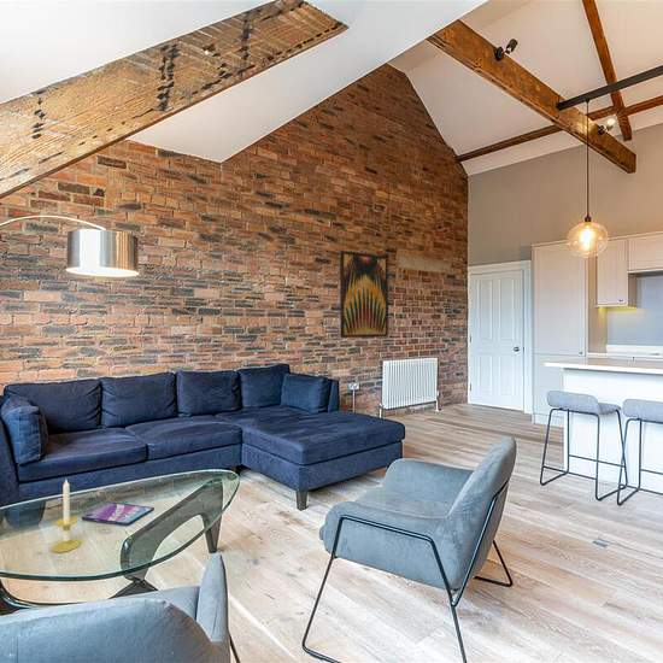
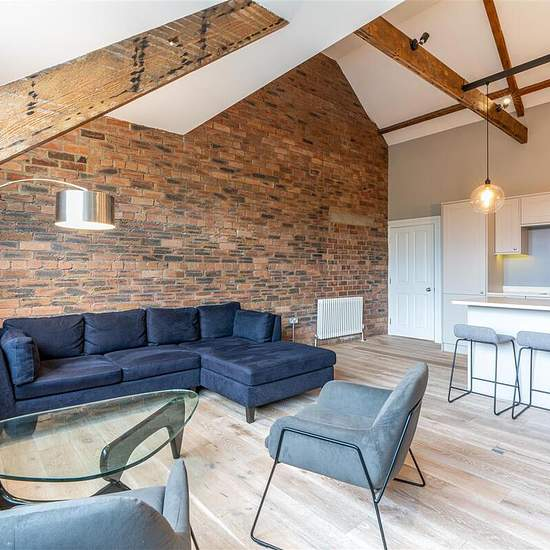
- wall art (364, 295)
- video game case (118, 512)
- candle (66, 511)
